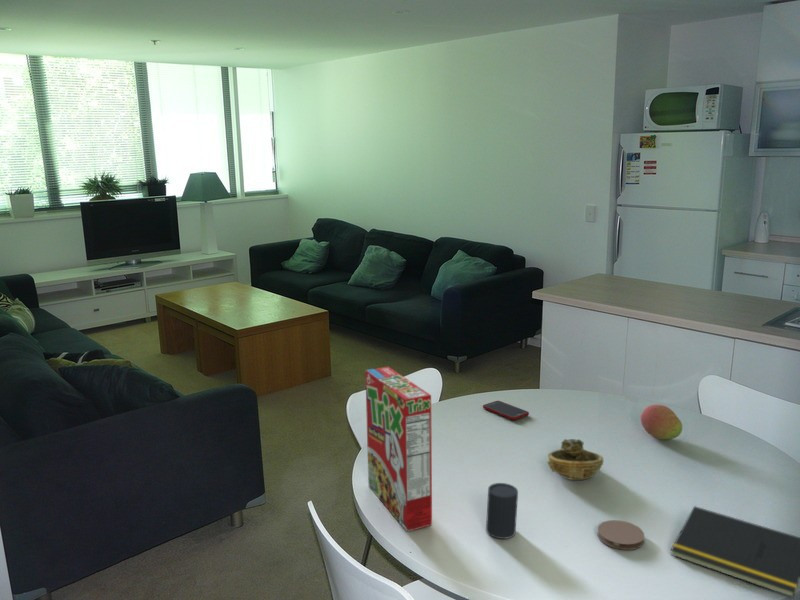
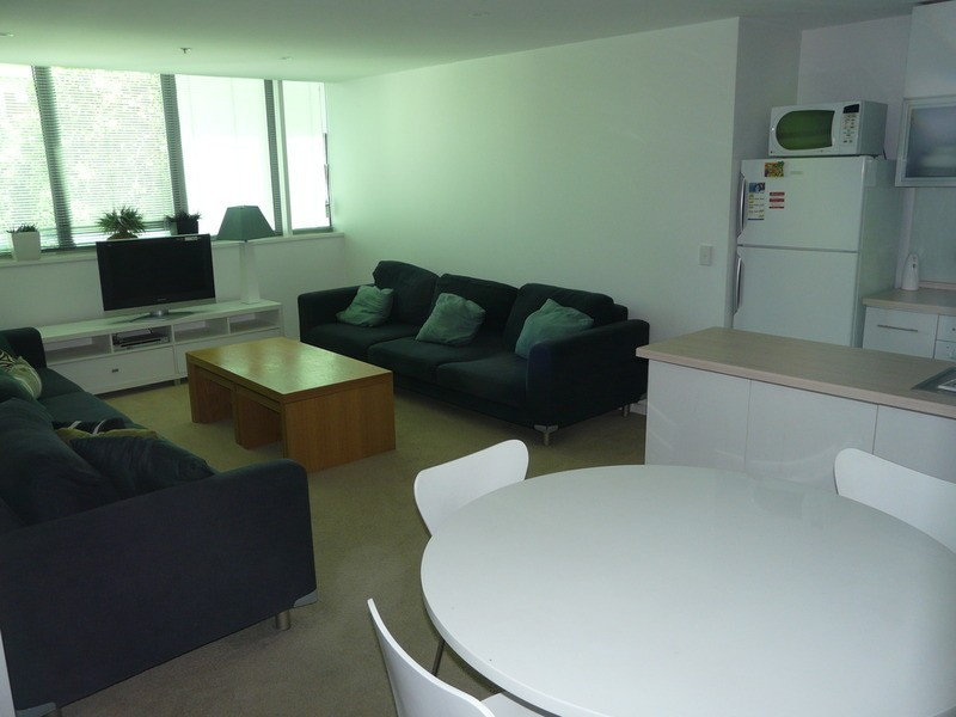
- cup (501, 510)
- cereal box (397, 444)
- coaster (620, 534)
- cell phone (505, 410)
- notepad (739, 547)
- fruit (660, 421)
- decorative bowl (573, 455)
